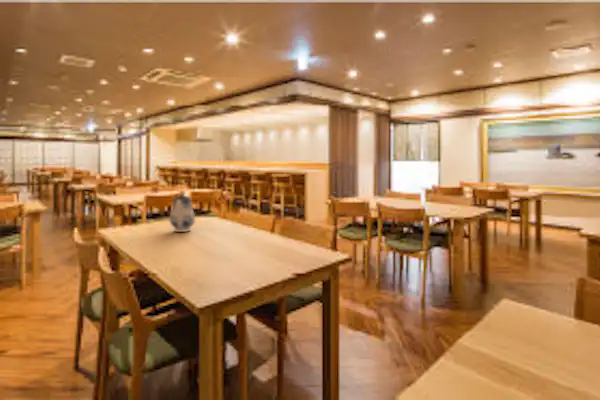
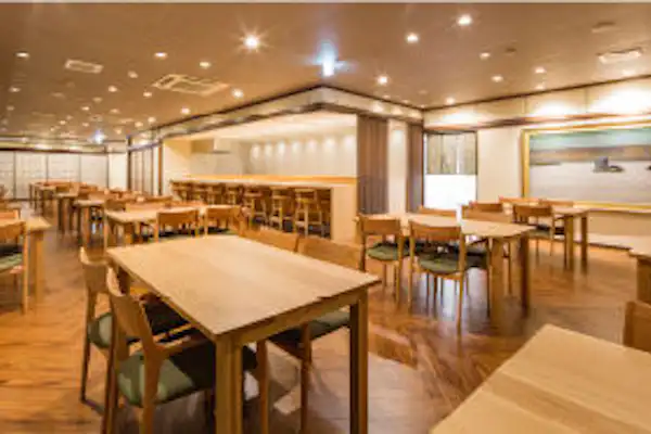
- teapot (182, 210)
